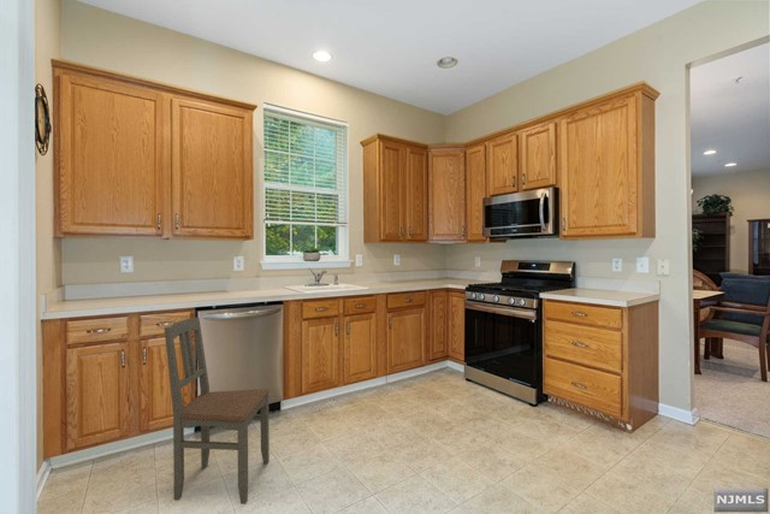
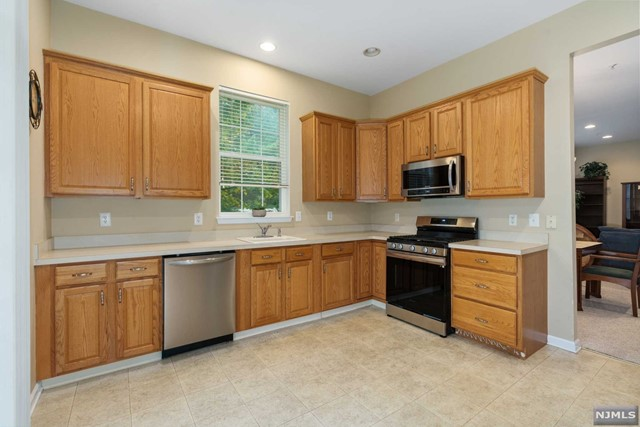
- dining chair (219, 400)
